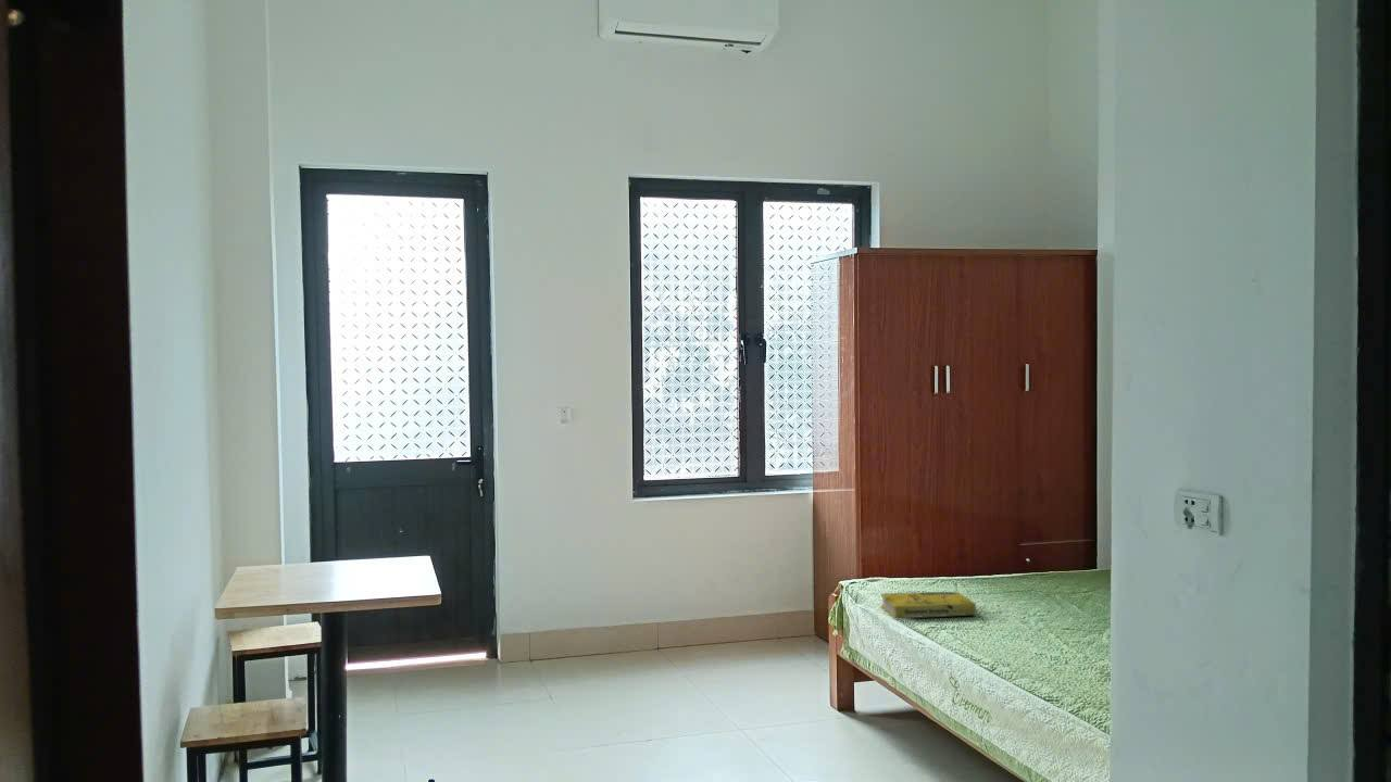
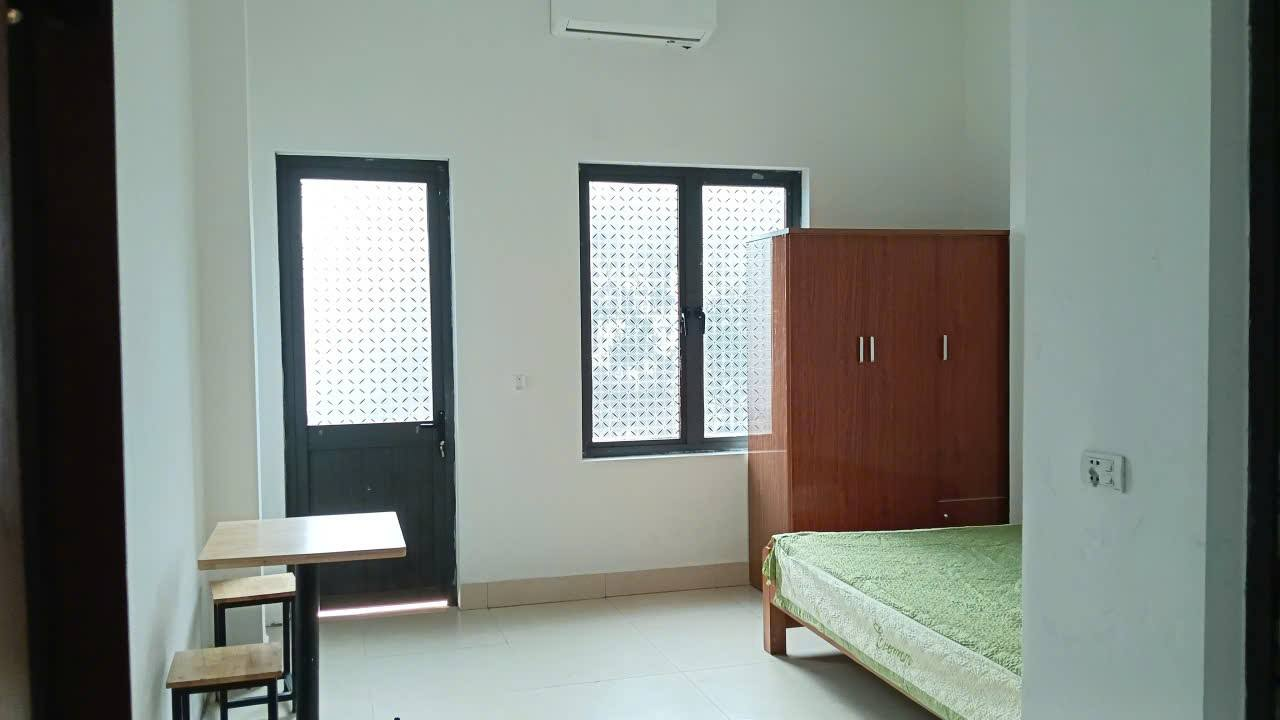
- book (927, 604)
